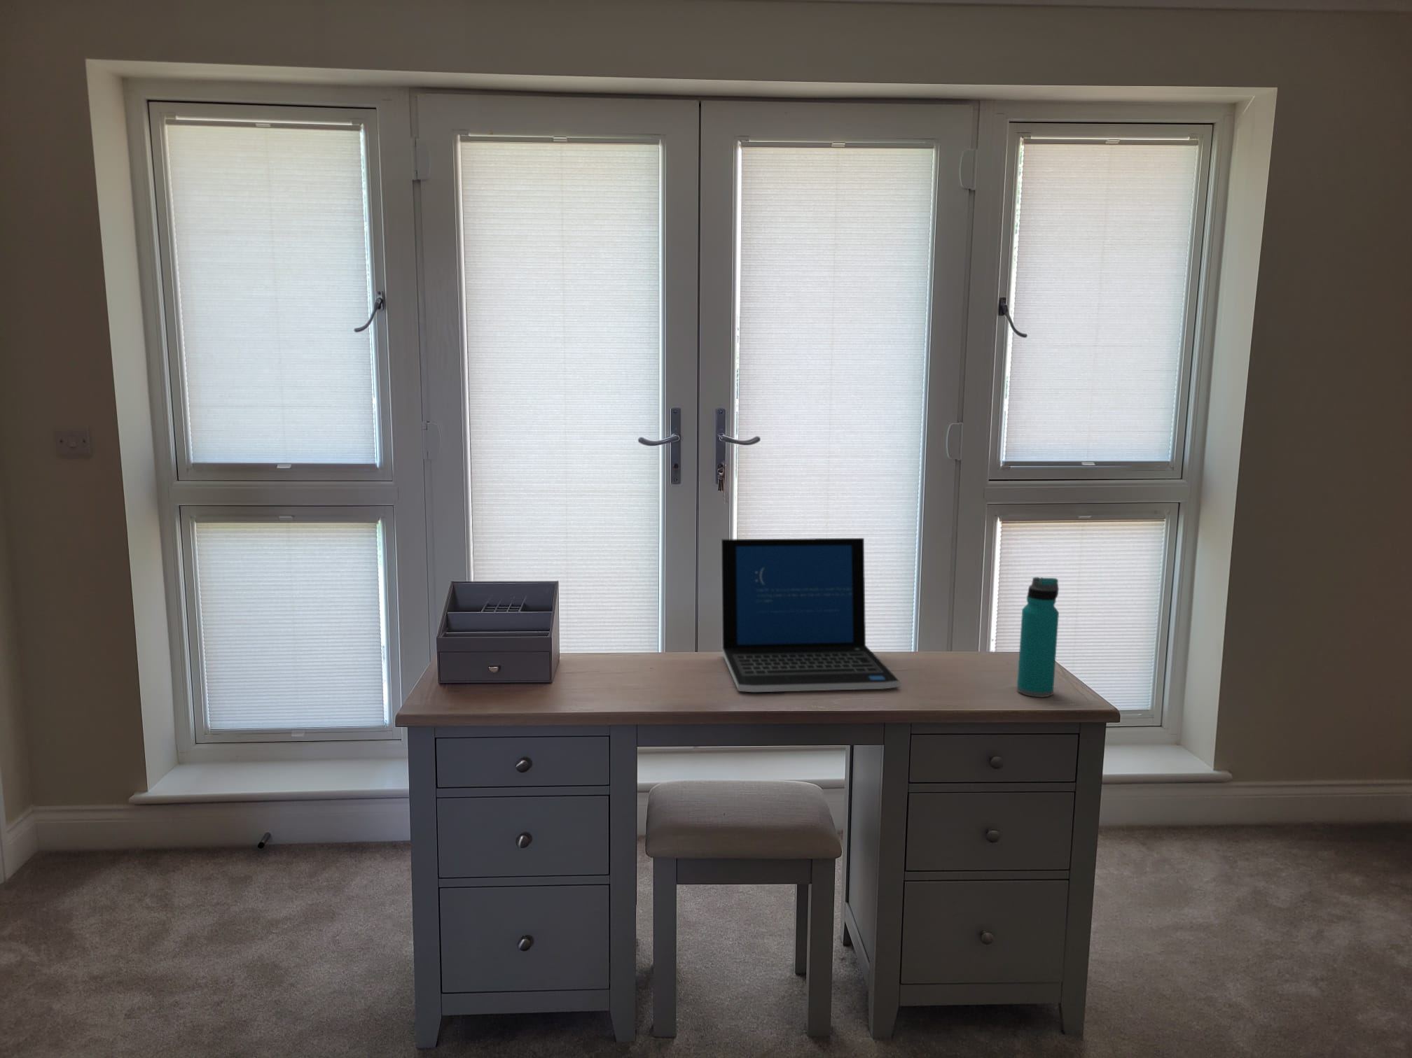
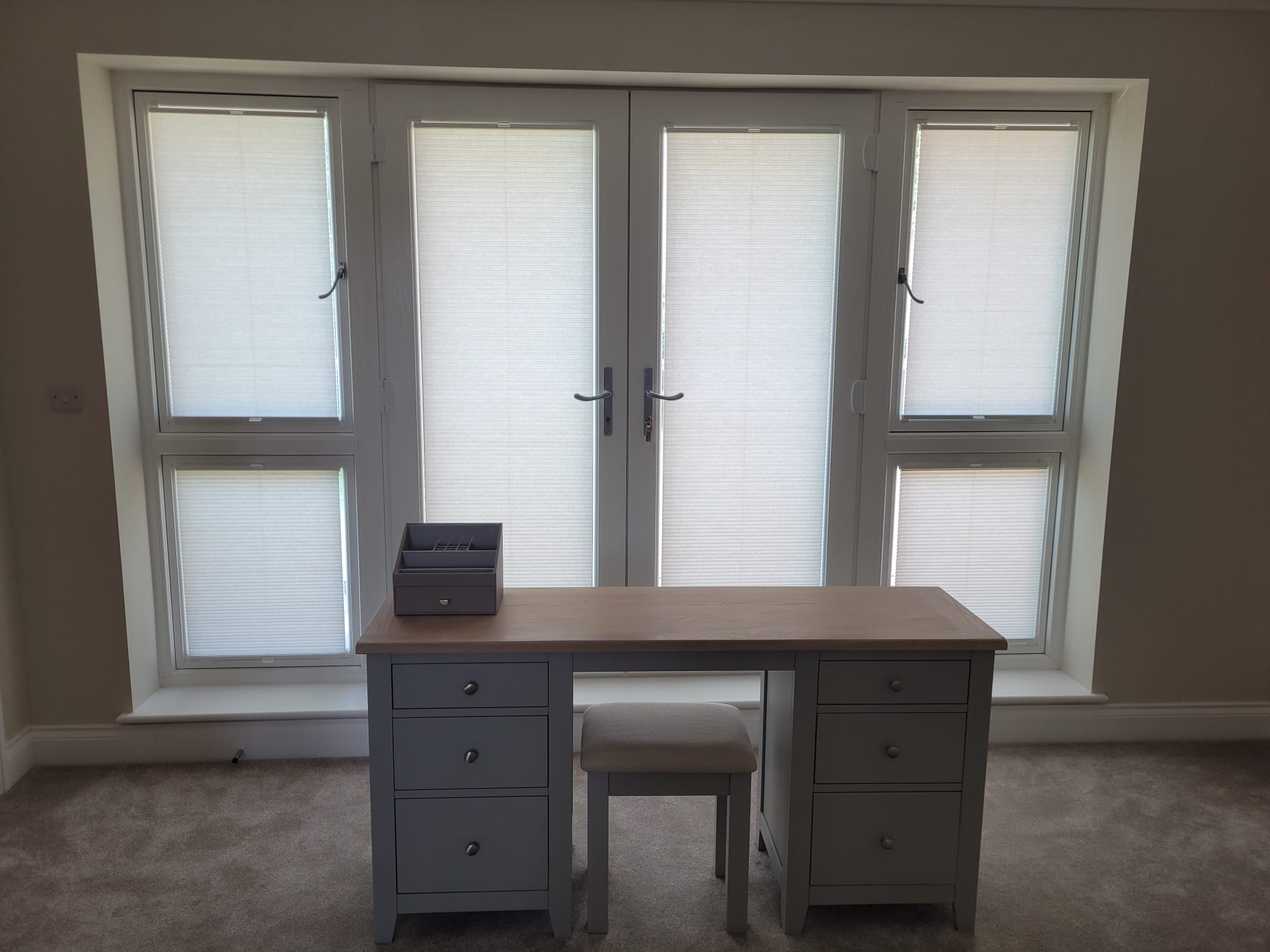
- water bottle (1038, 636)
- laptop (805, 609)
